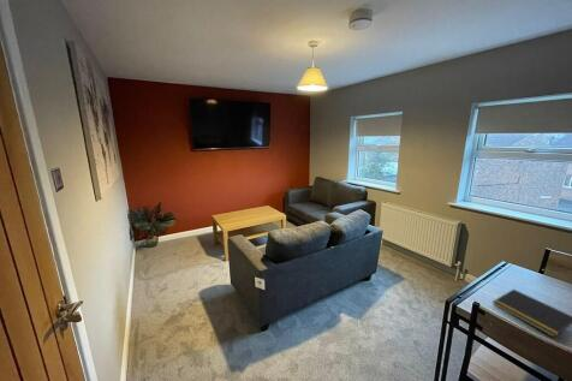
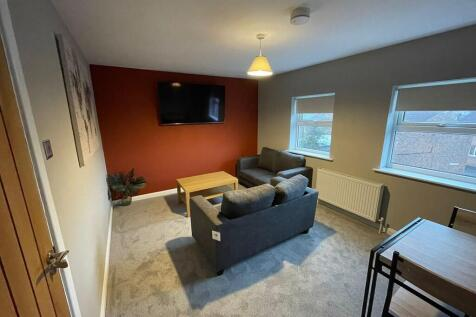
- notepad (531, 310)
